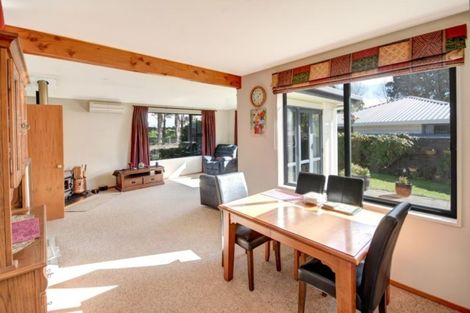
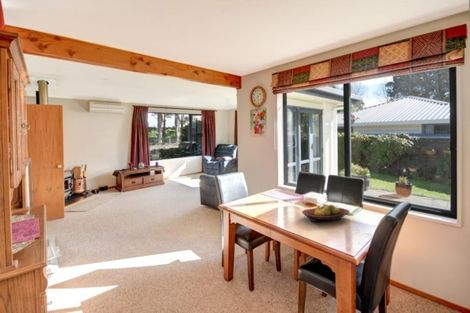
+ fruit bowl (325, 212)
